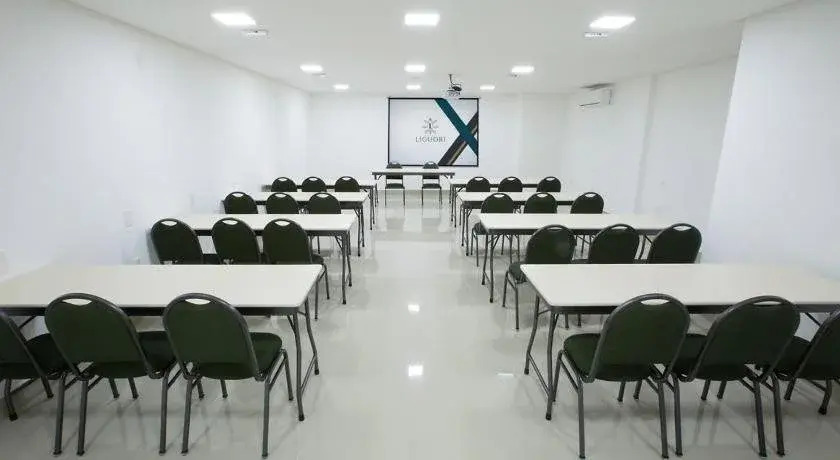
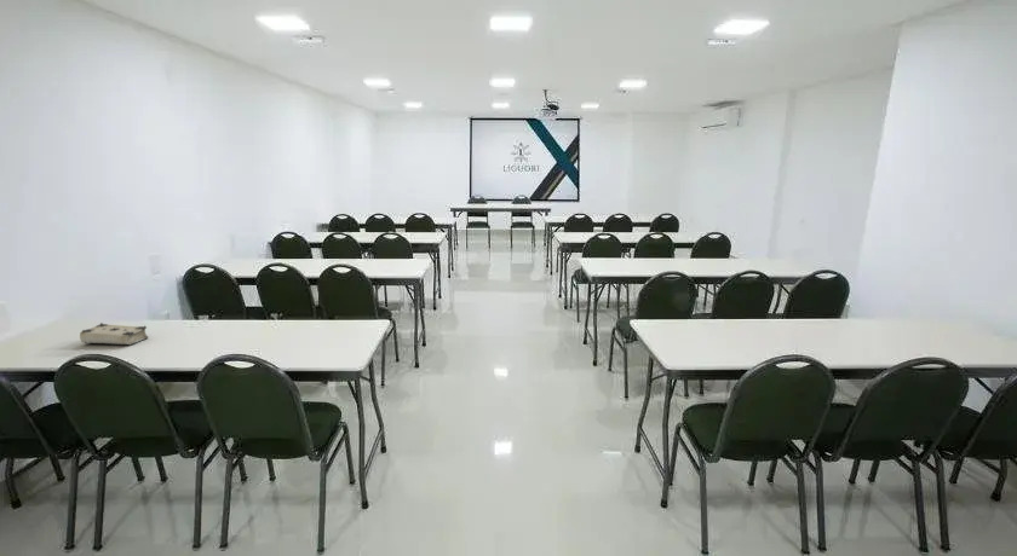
+ book (114, 334)
